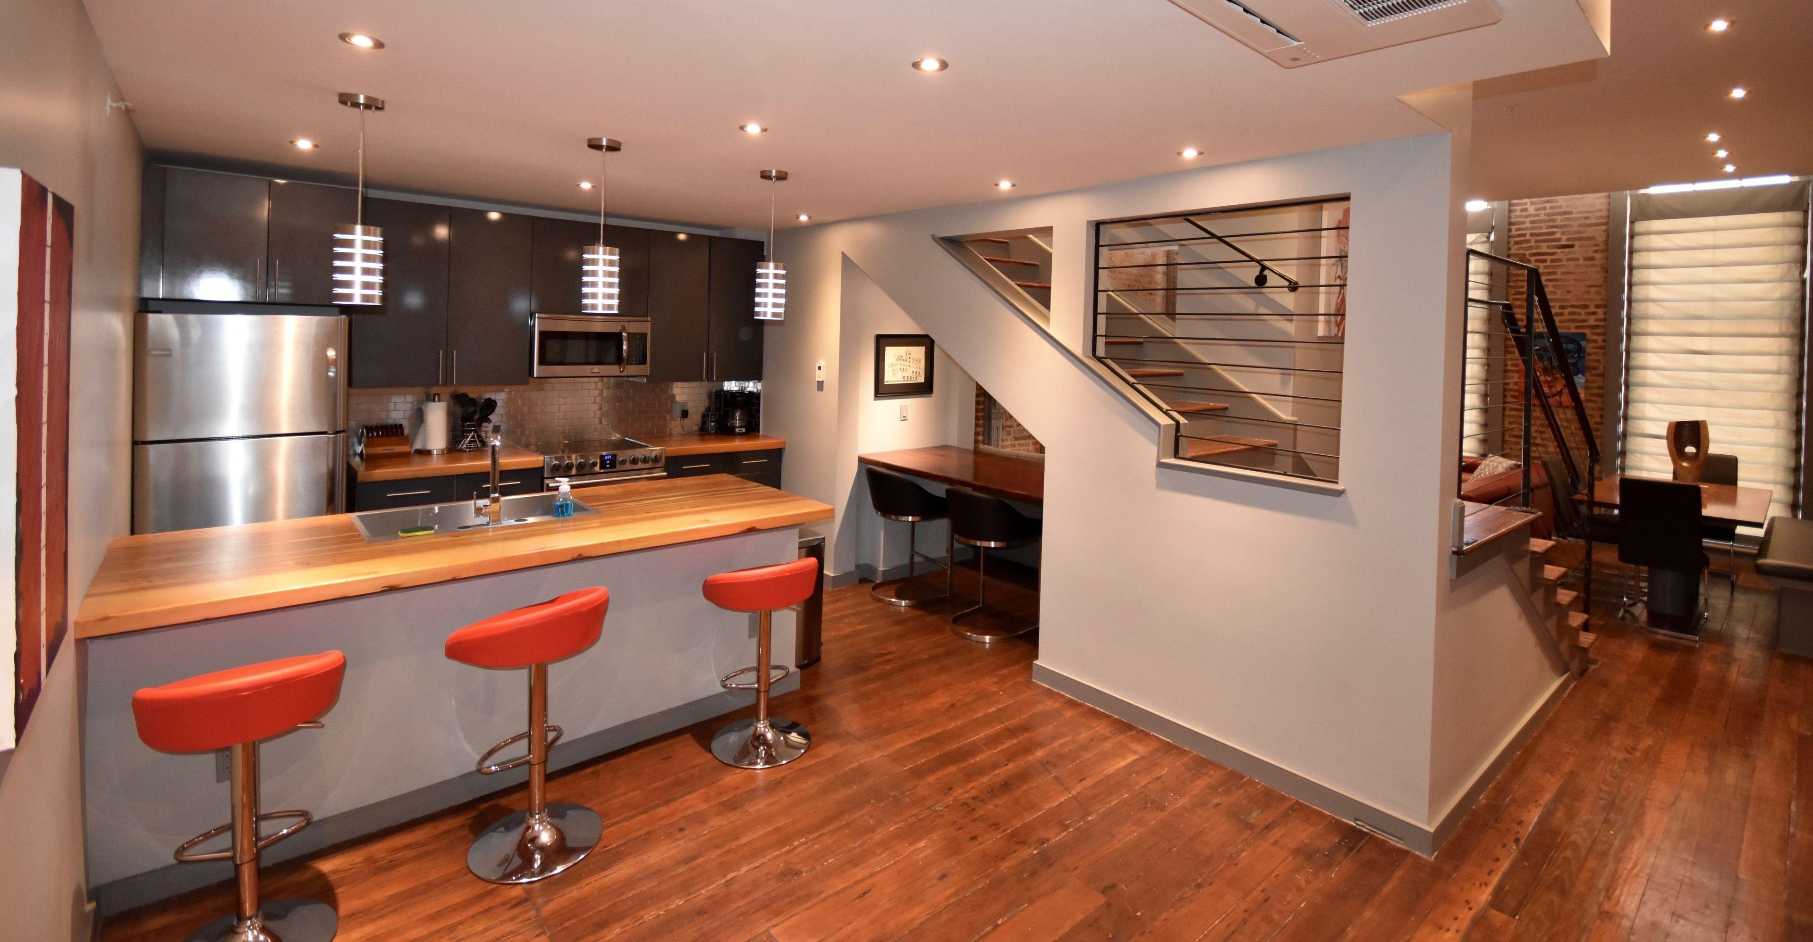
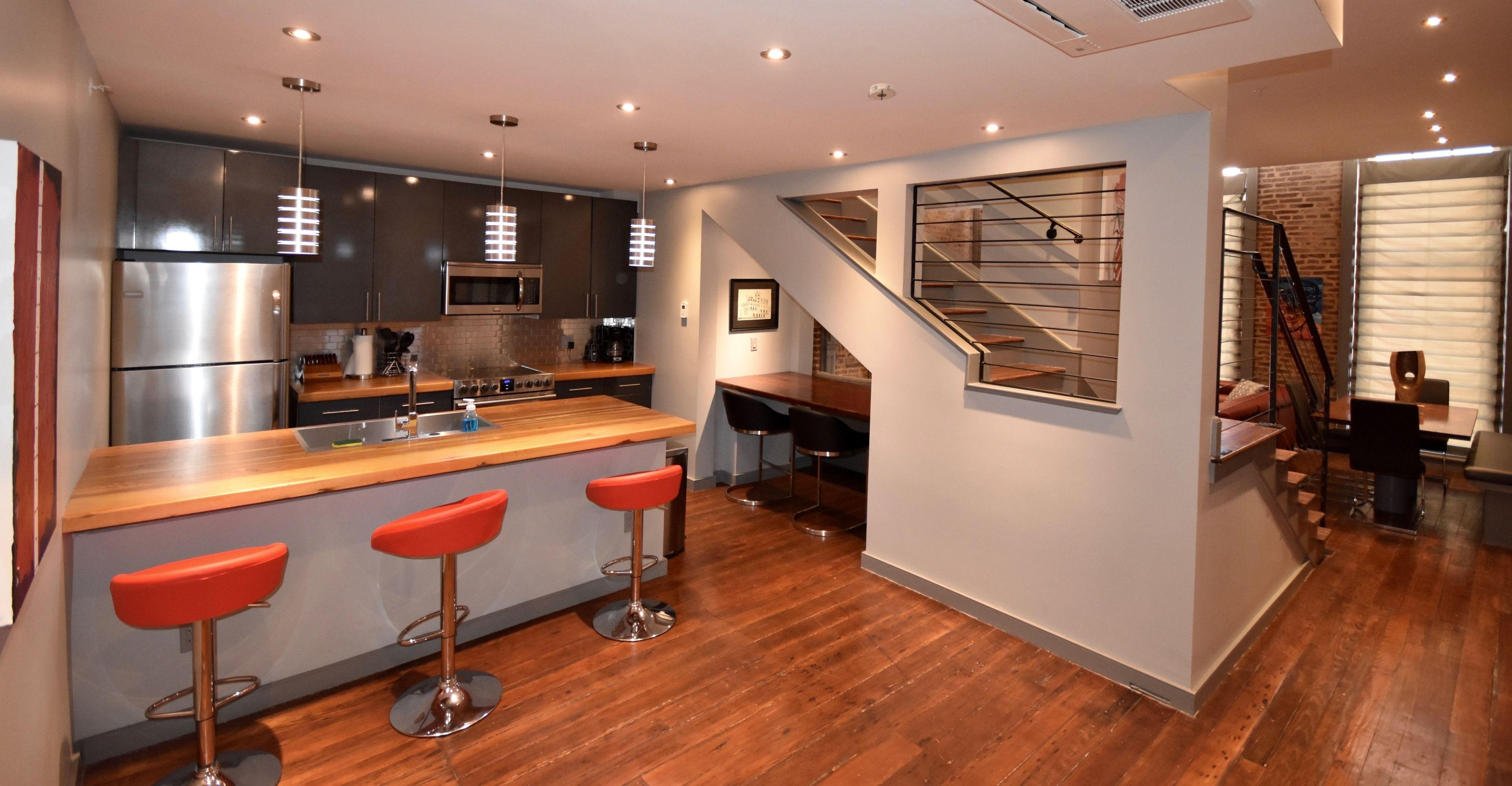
+ smoke detector (881, 92)
